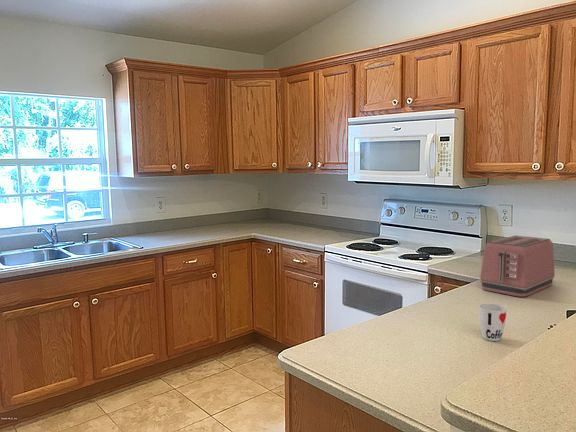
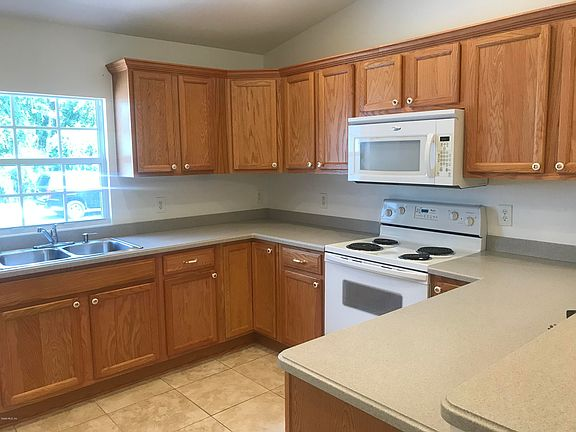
- toaster (517, 263)
- cup (492, 322)
